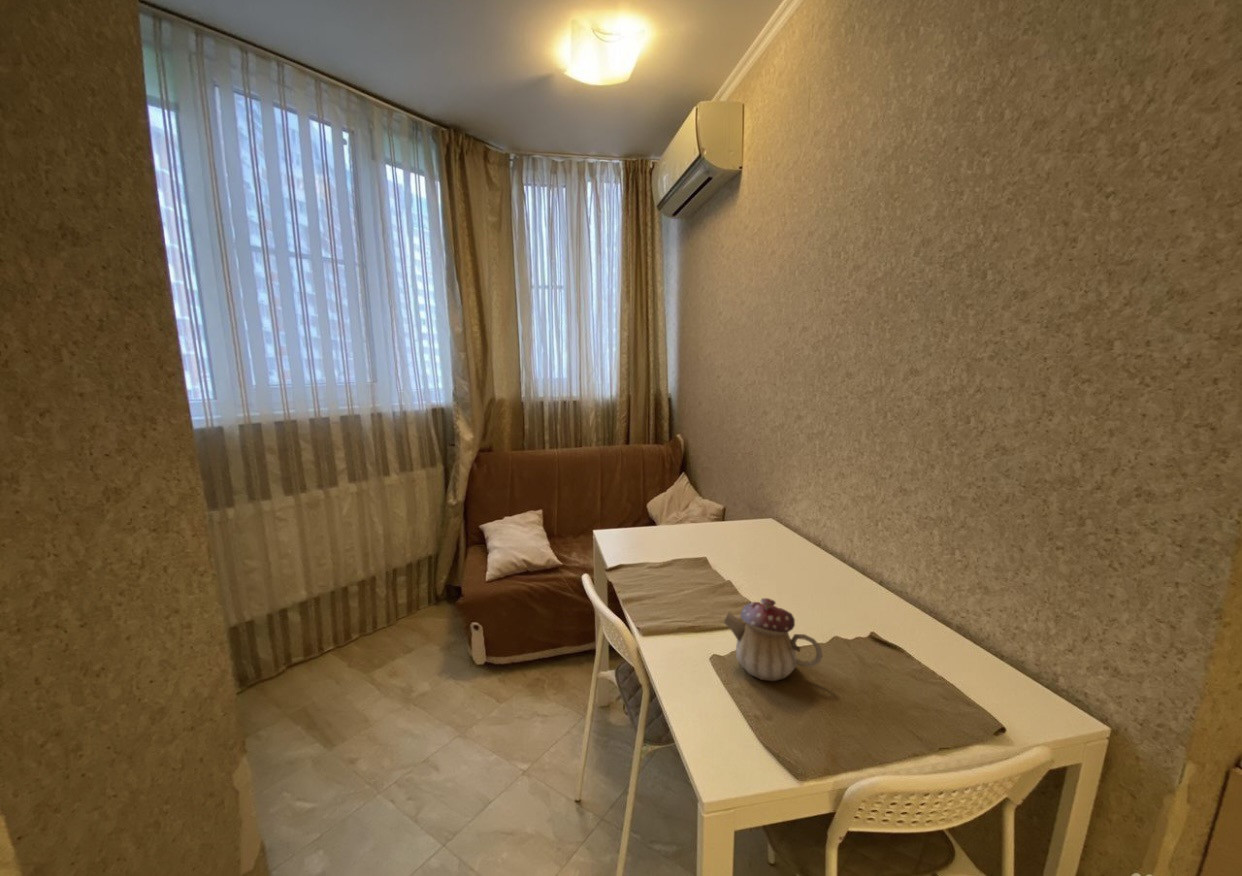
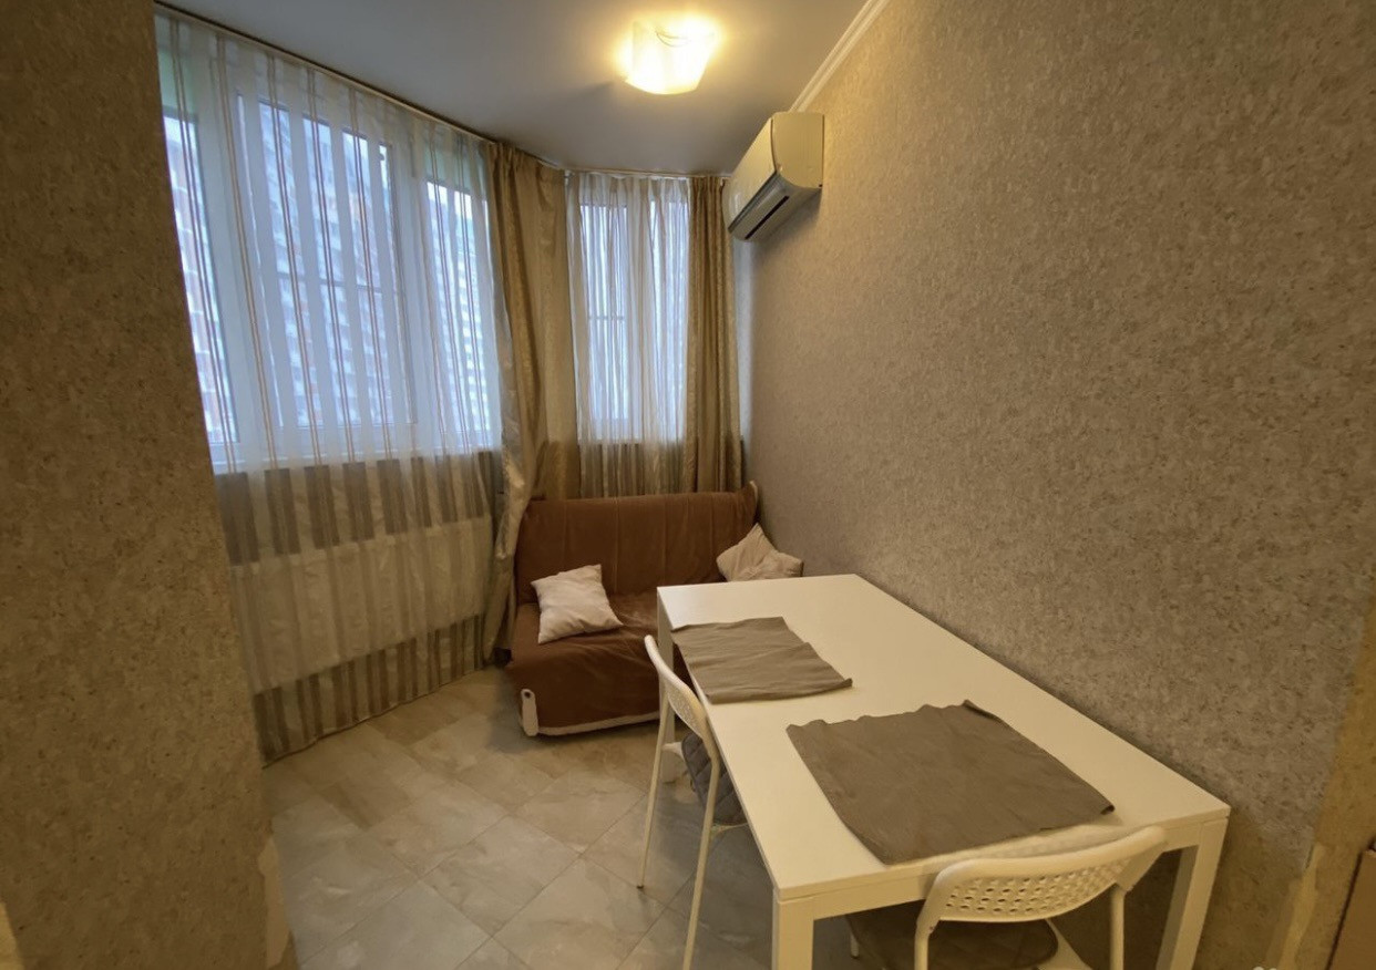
- teapot (771, 633)
